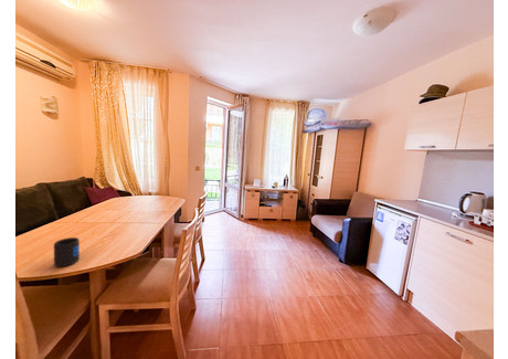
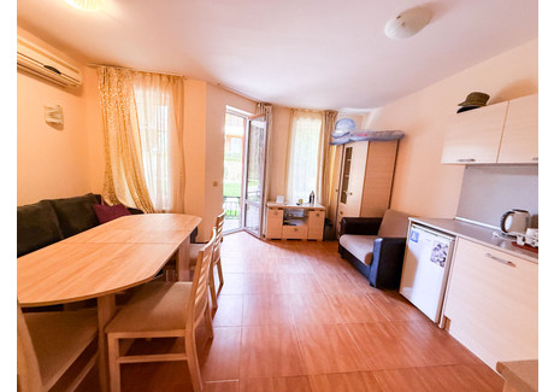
- mug (67, 250)
